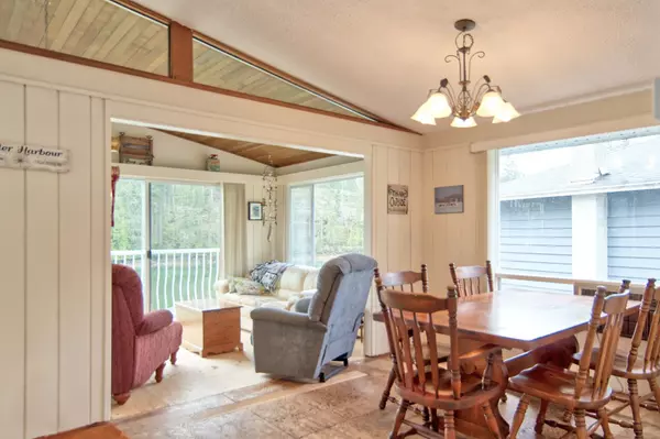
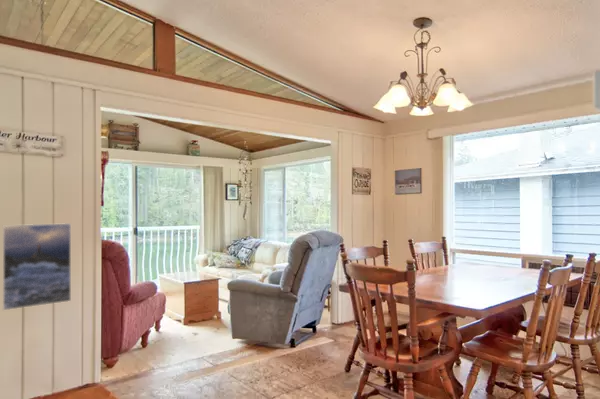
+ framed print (38, 264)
